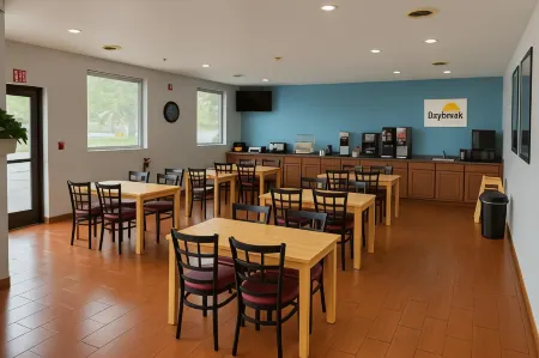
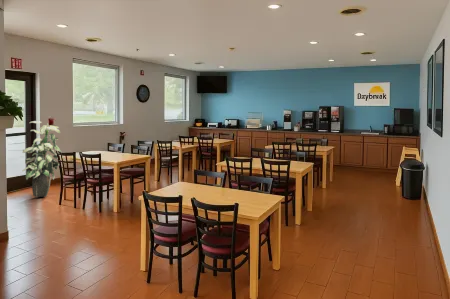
+ indoor plant (41, 158)
